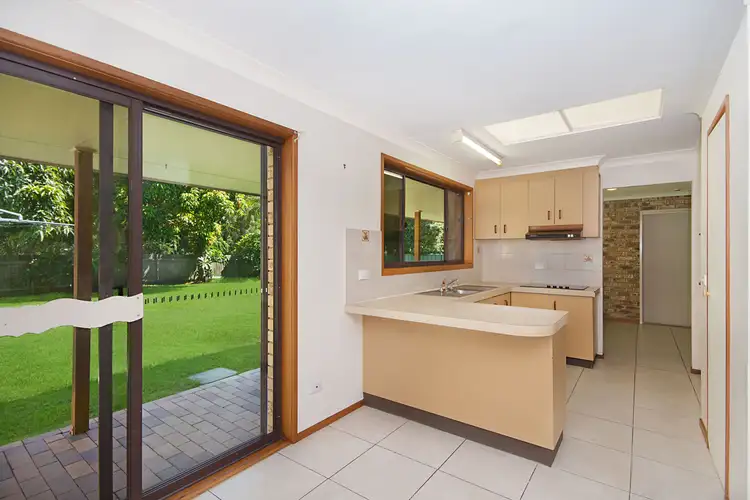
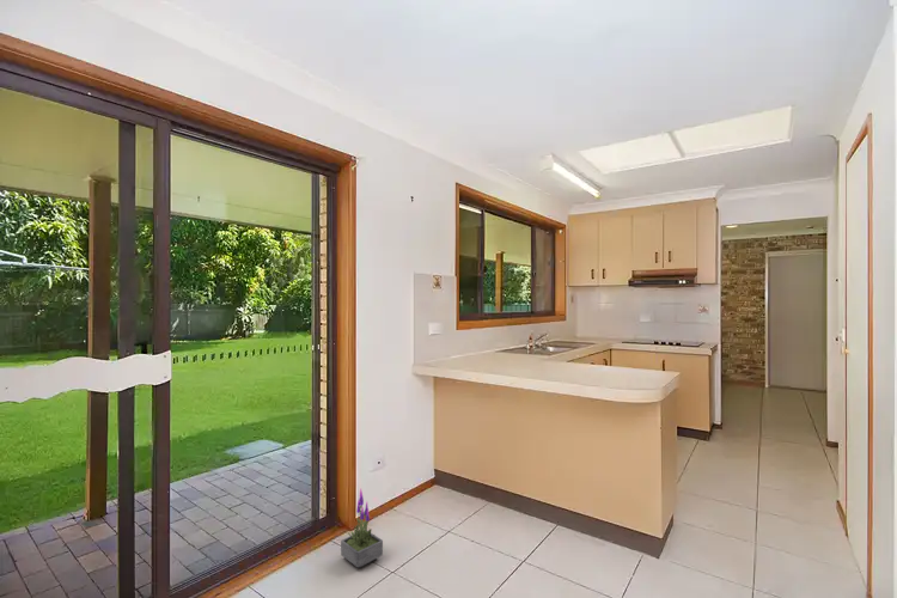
+ potted plant (361, 524)
